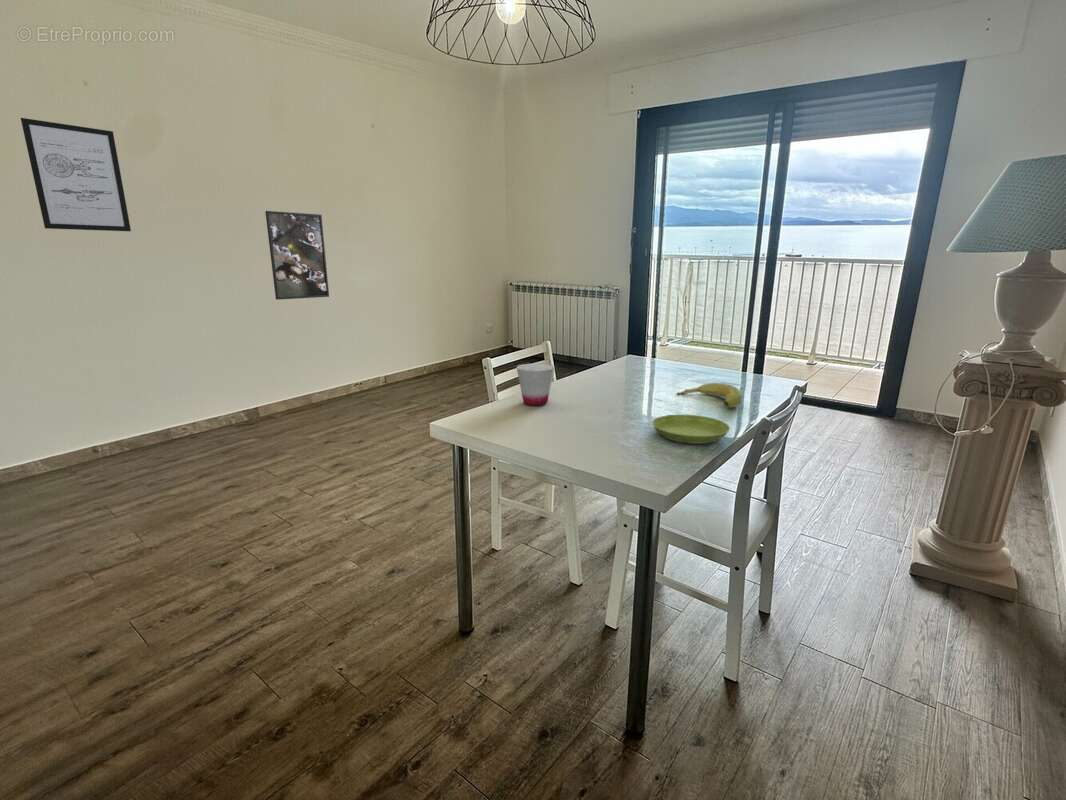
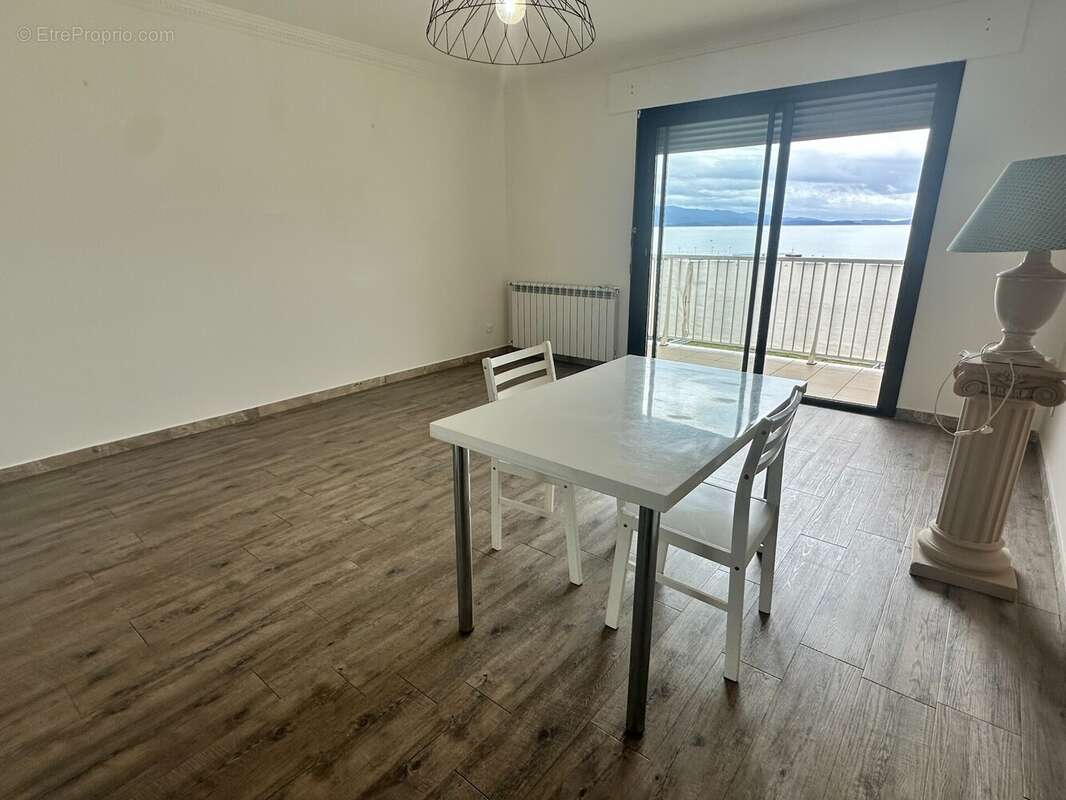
- cup (535, 385)
- wall art (79, 178)
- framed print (299, 256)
- saucer (689, 429)
- banana (709, 392)
